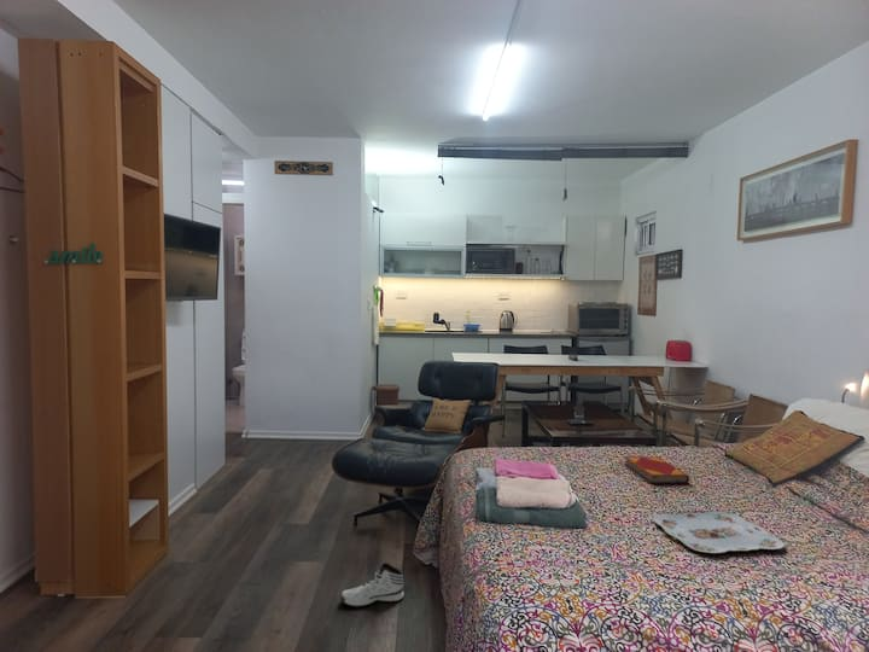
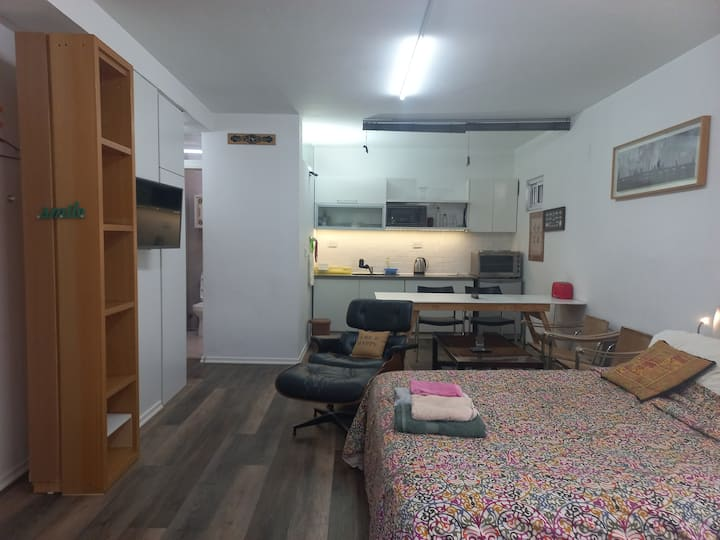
- hardback book (654, 468)
- sneaker (372, 581)
- serving tray (715, 531)
